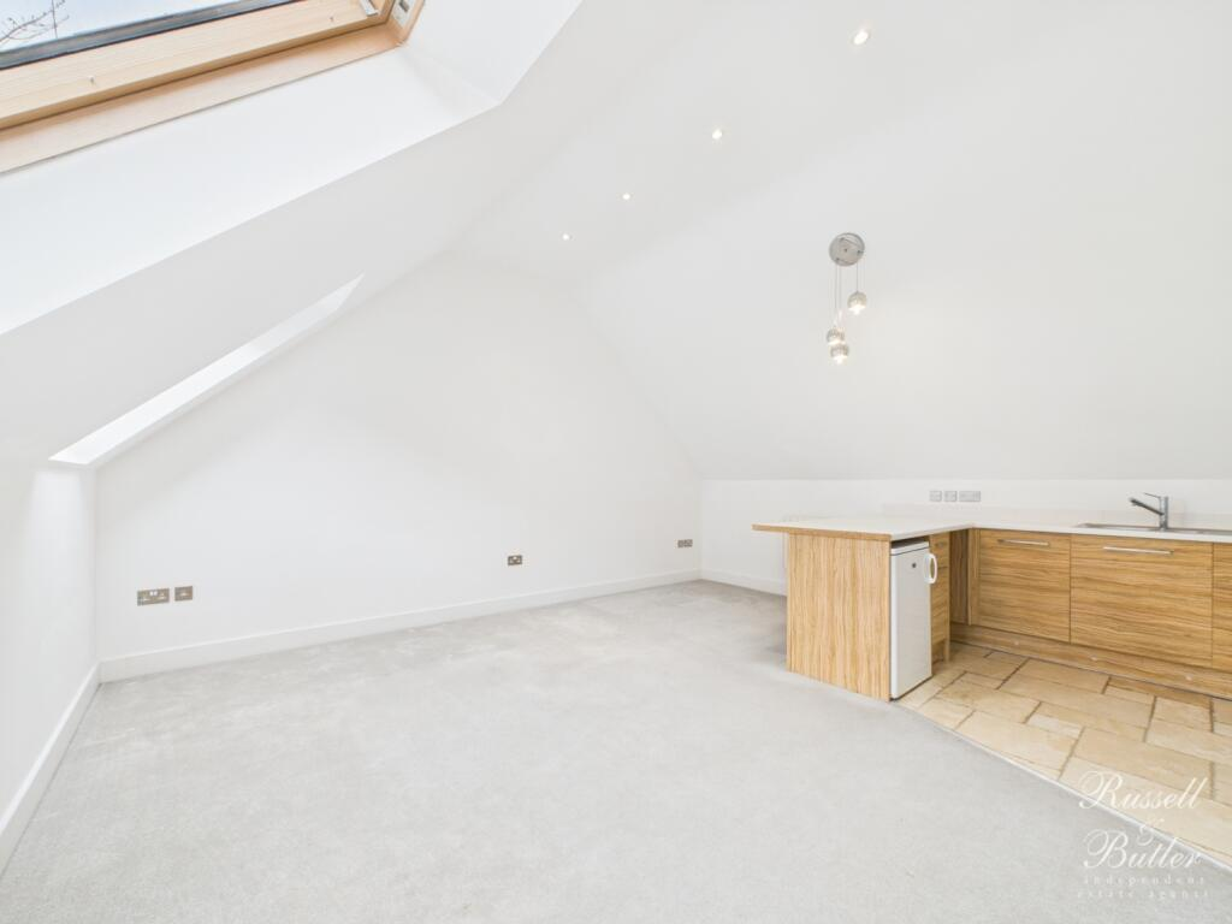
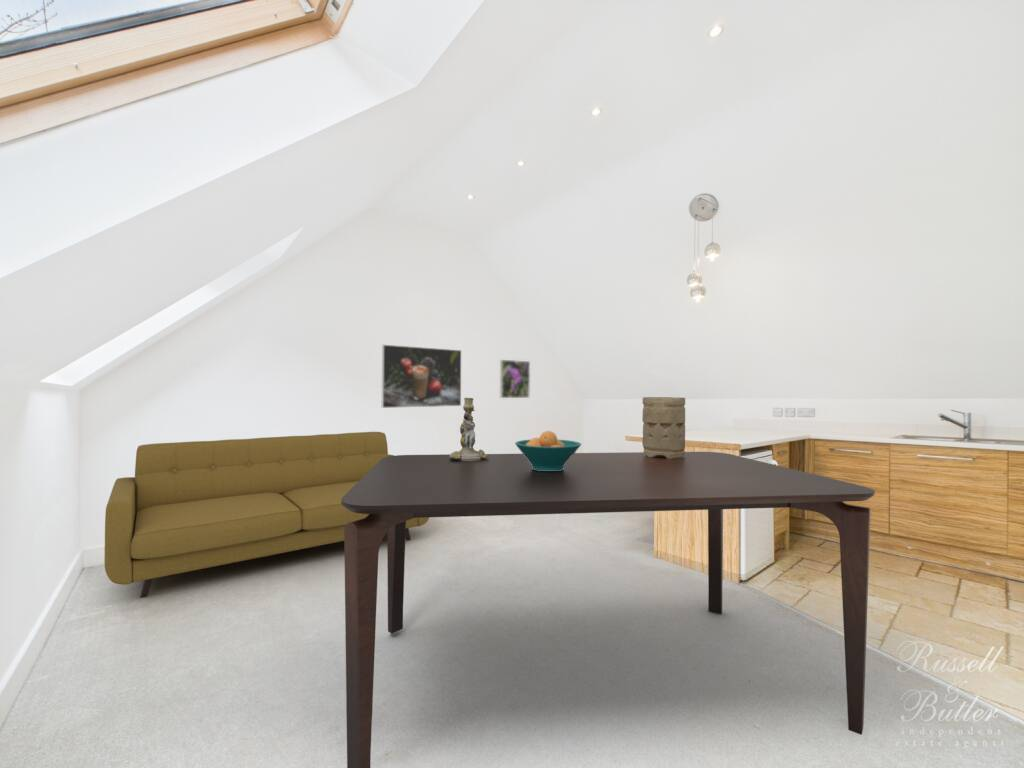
+ dining table (587, 512)
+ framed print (423, 377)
+ candlestick (466, 427)
+ sofa (287, 495)
+ fruit bowl (547, 449)
+ vase (663, 426)
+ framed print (515, 379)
